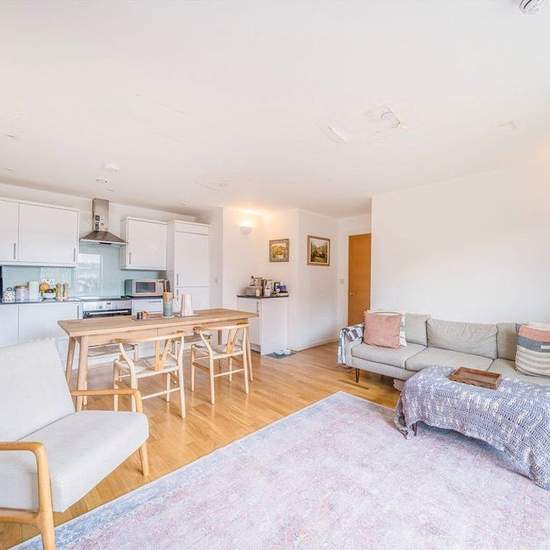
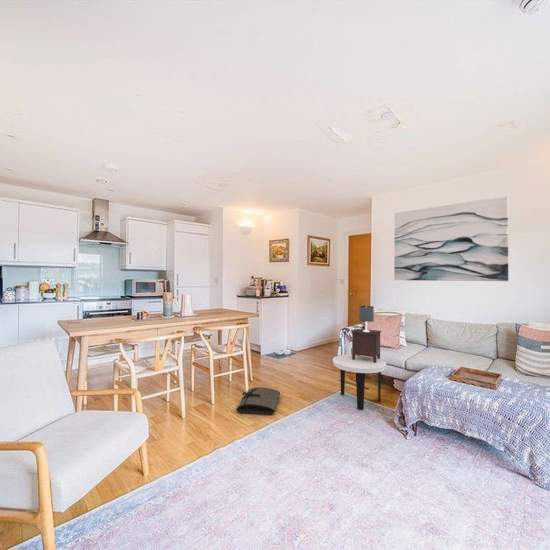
+ wall art (444, 243)
+ side table (358, 380)
+ tool roll (259, 396)
+ table lamp (366, 332)
